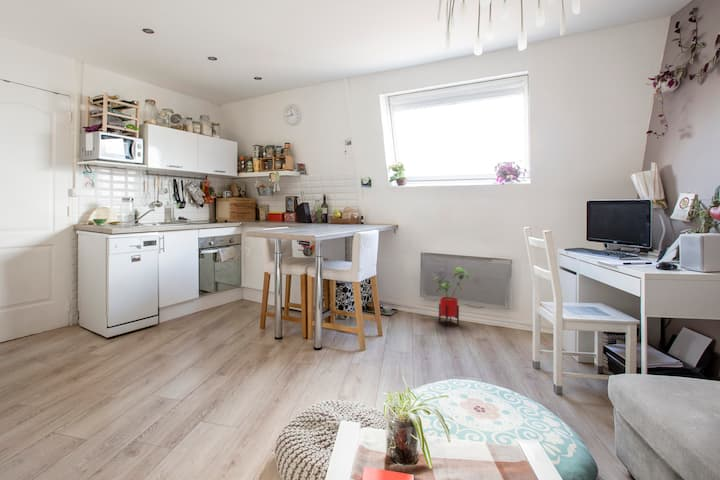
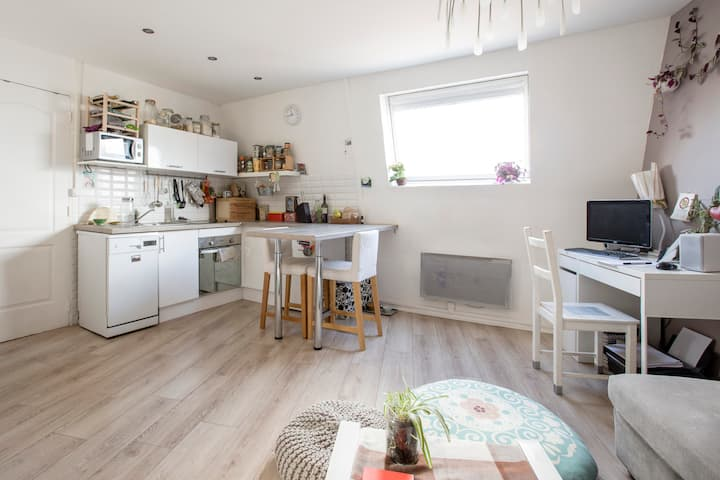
- house plant (450, 294)
